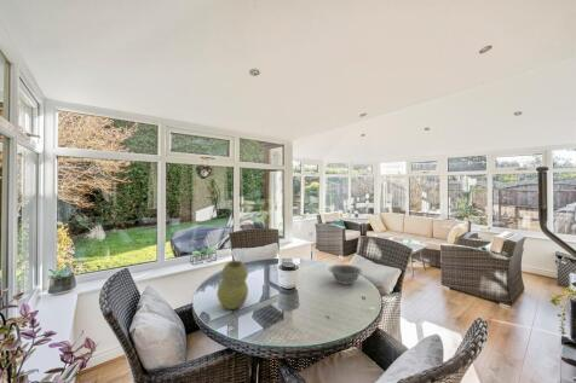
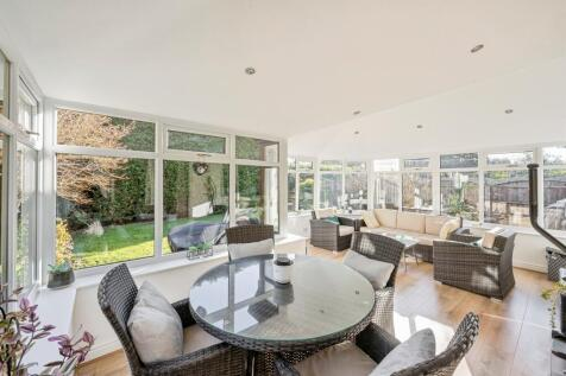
- vase (232, 283)
- bowl (345, 275)
